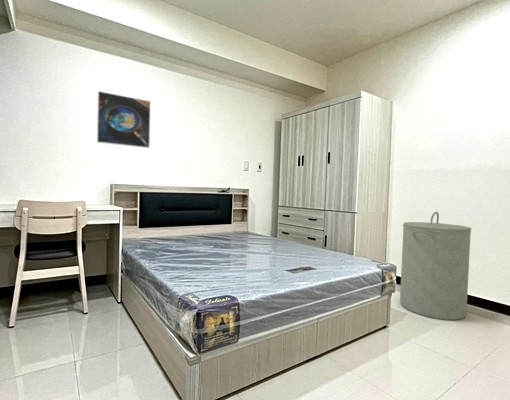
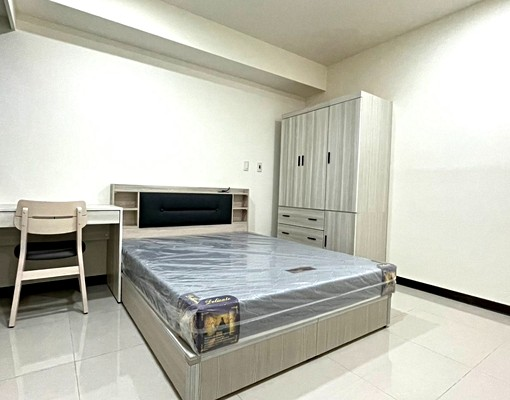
- laundry hamper (433, 260)
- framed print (124, 121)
